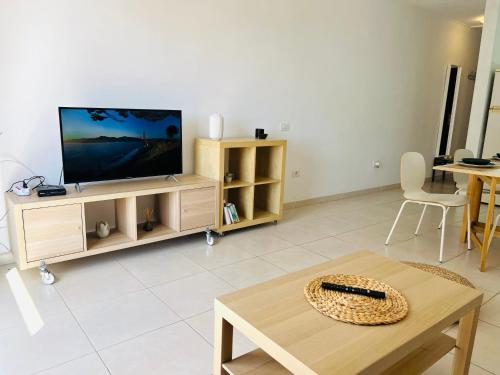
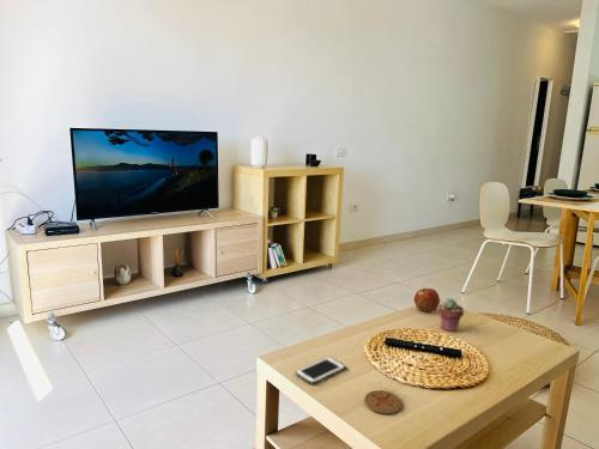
+ coaster (382, 401)
+ potted succulent (450, 313)
+ cell phone (320, 369)
+ apple (426, 299)
